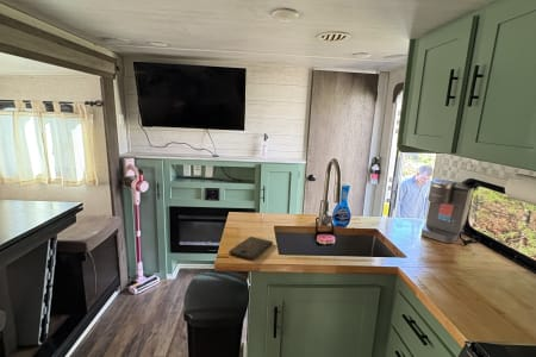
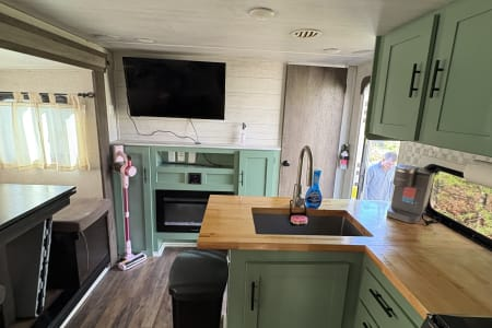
- cutting board (251, 246)
